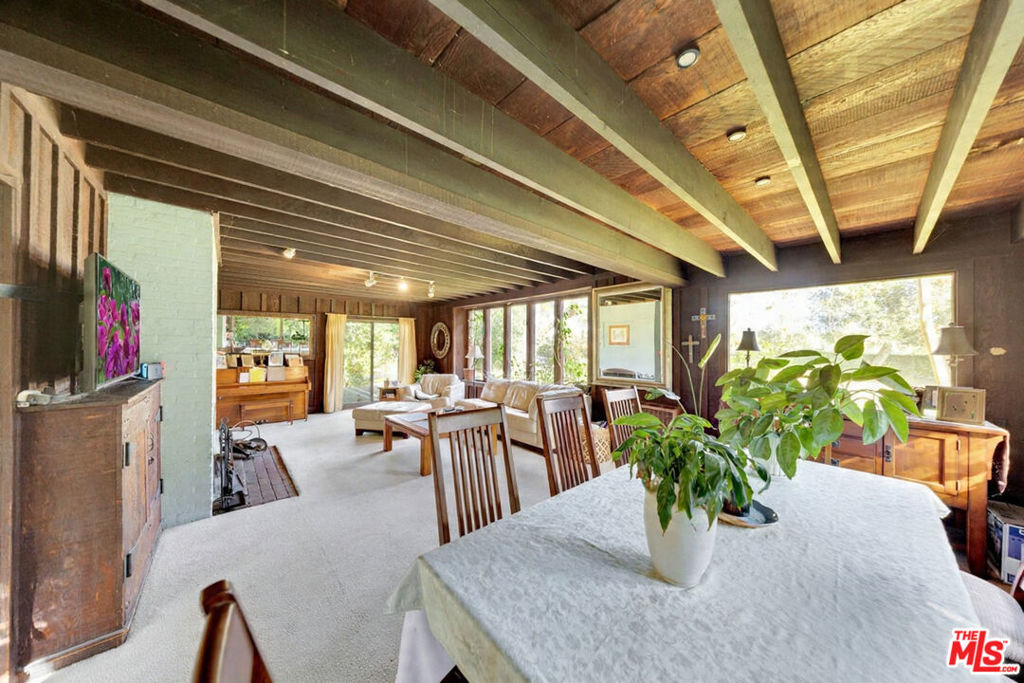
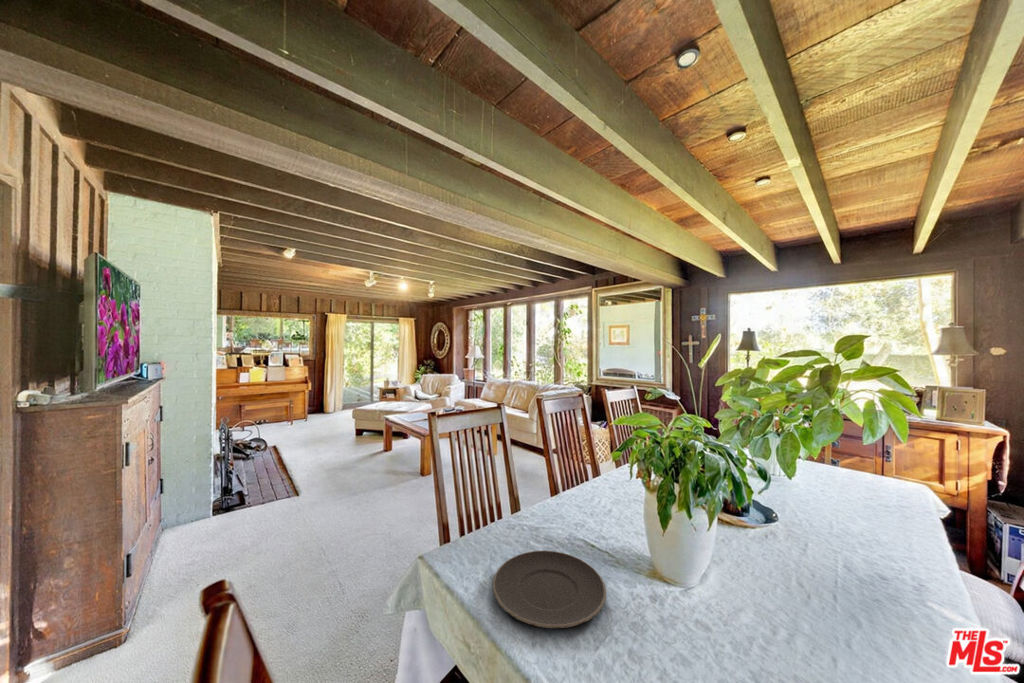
+ plate (548, 586)
